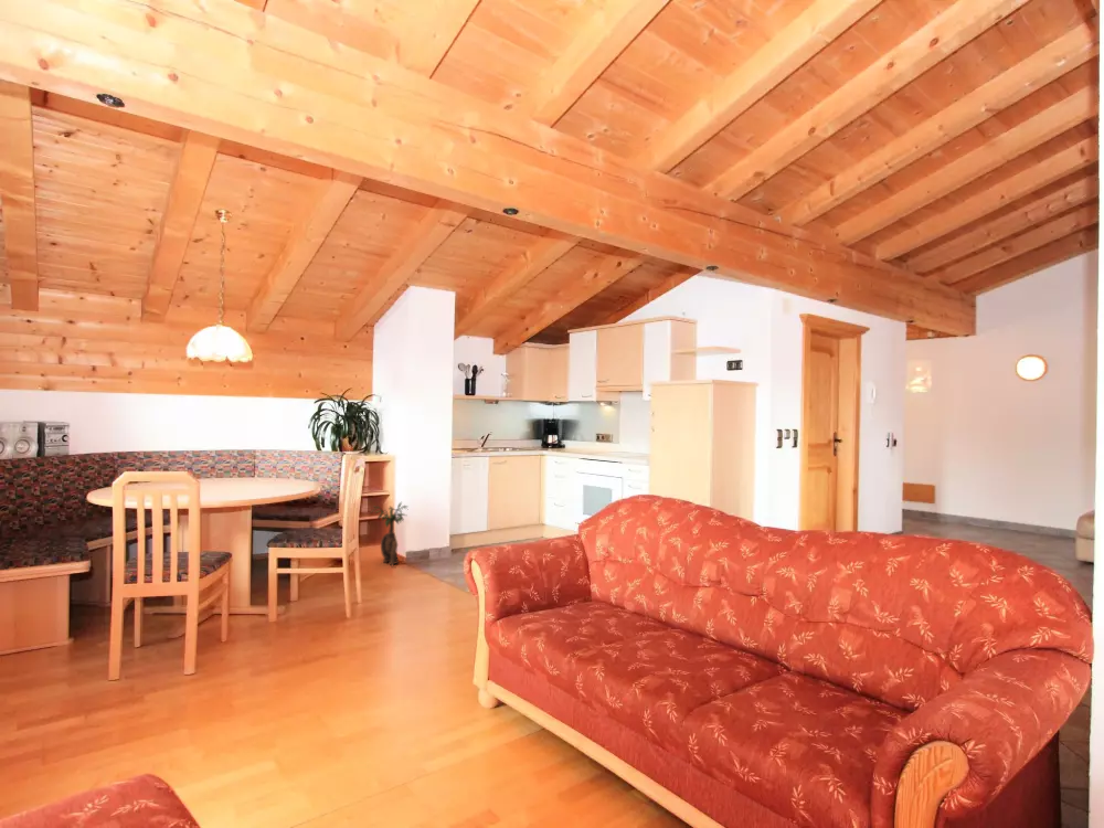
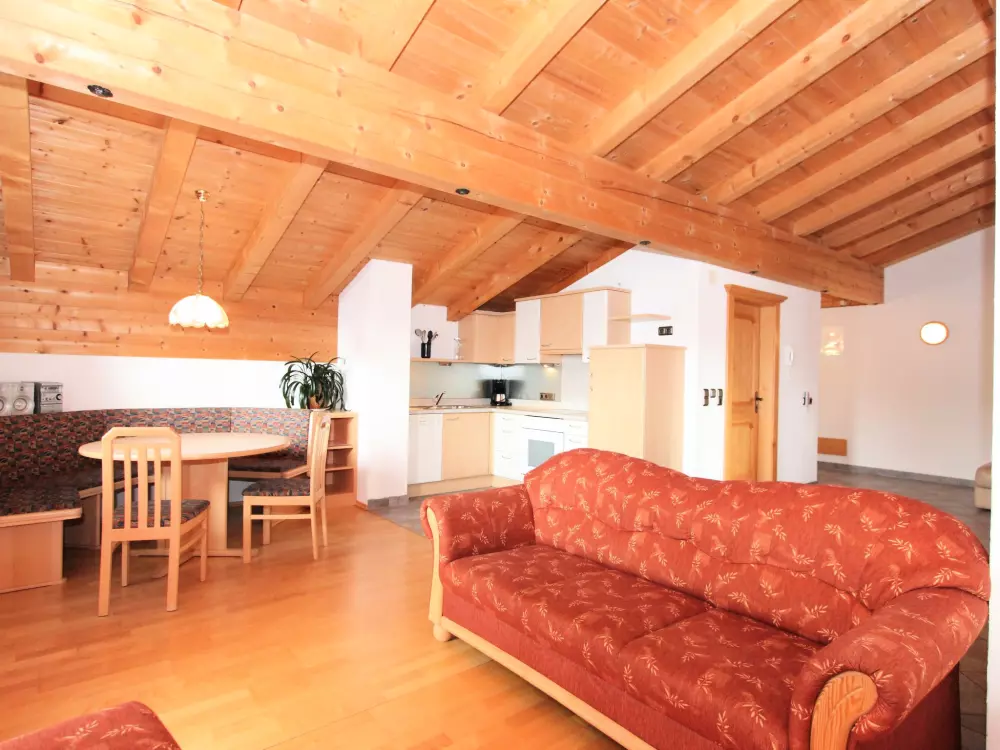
- decorative plant (393, 532)
